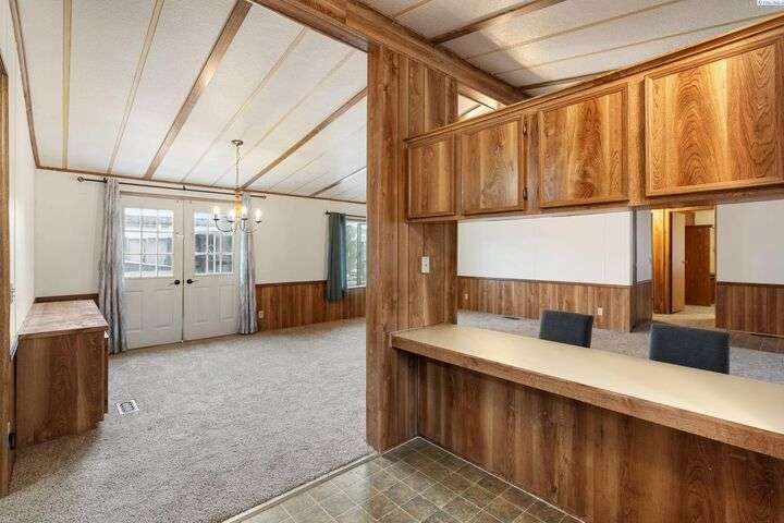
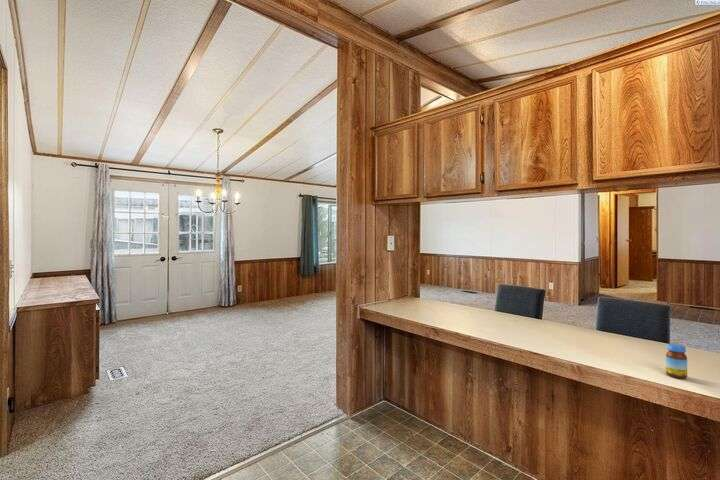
+ jar (676, 360)
